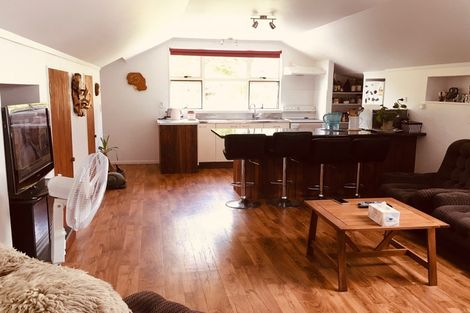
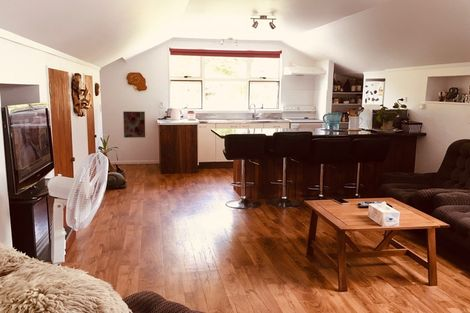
+ wall art (134, 124)
